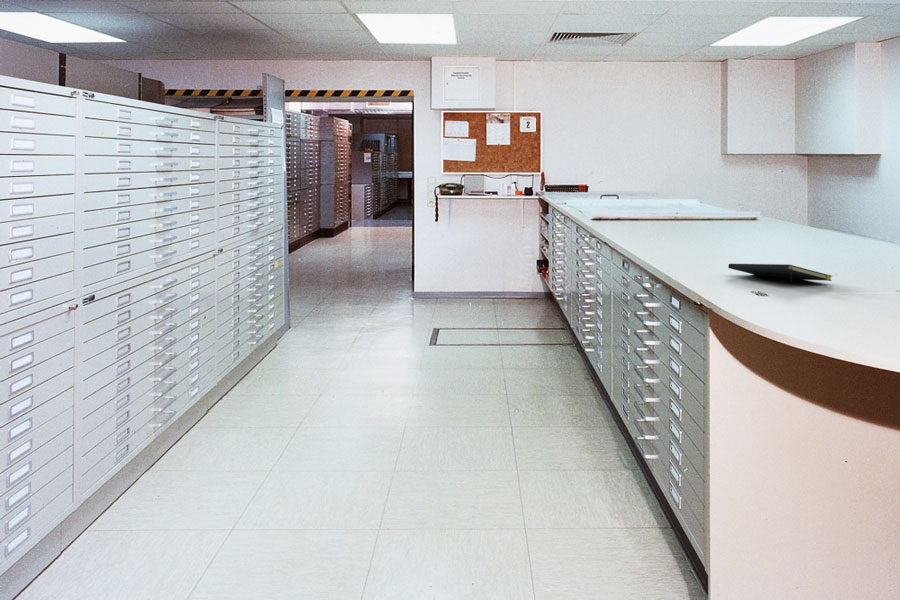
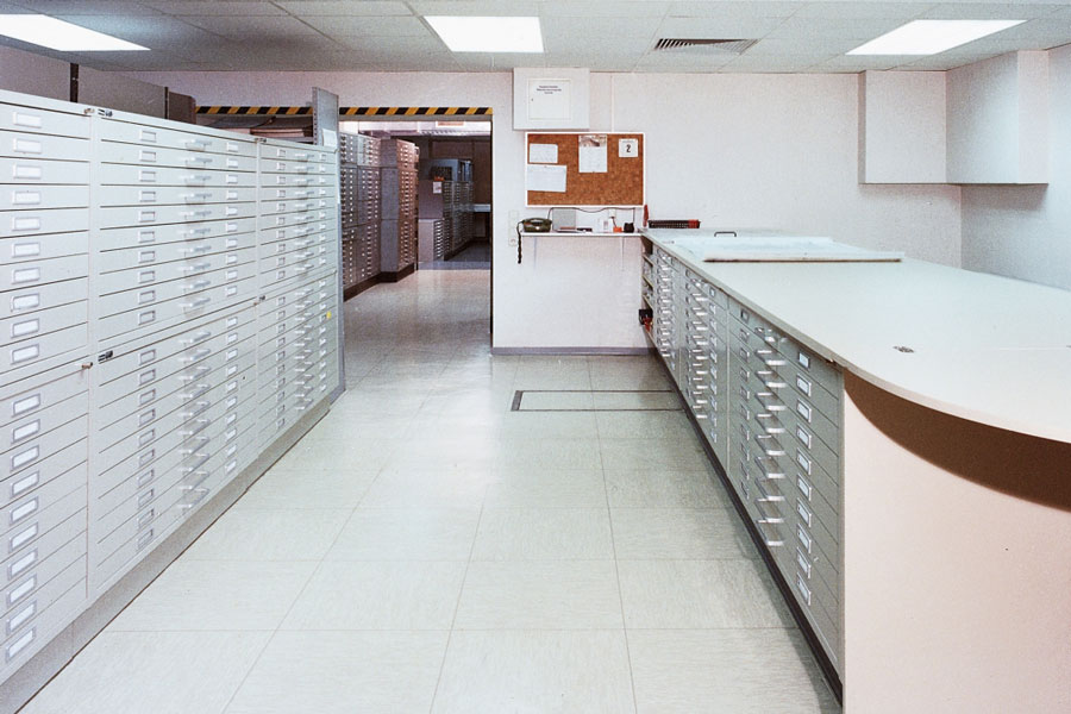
- notepad (778, 271)
